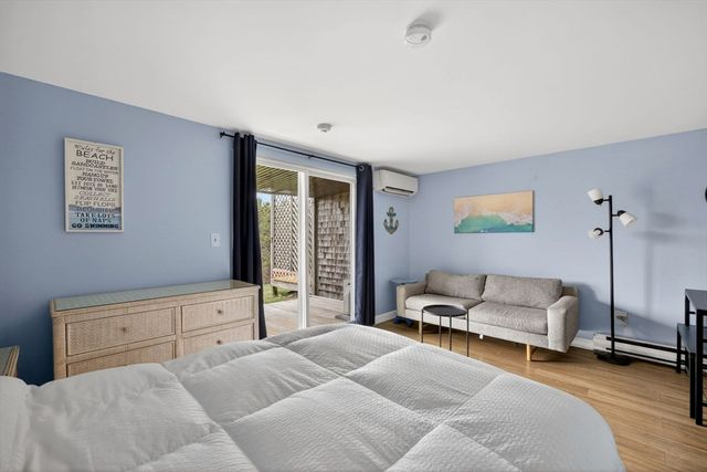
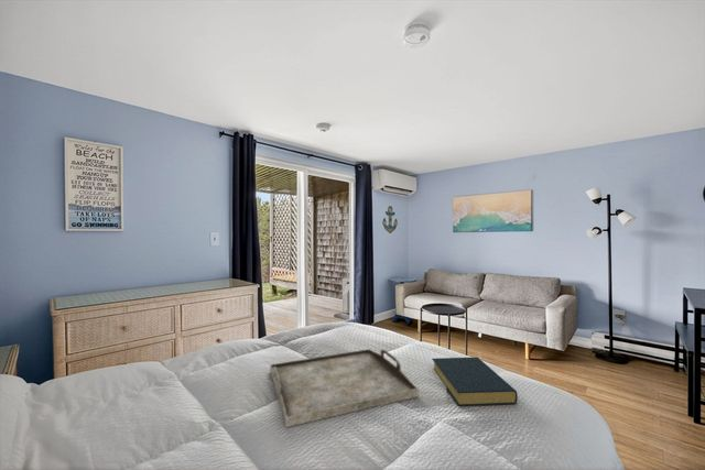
+ hardback book (469, 378)
+ serving tray (337, 372)
